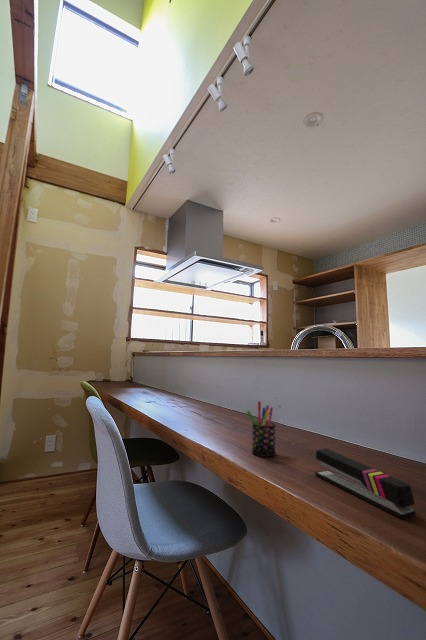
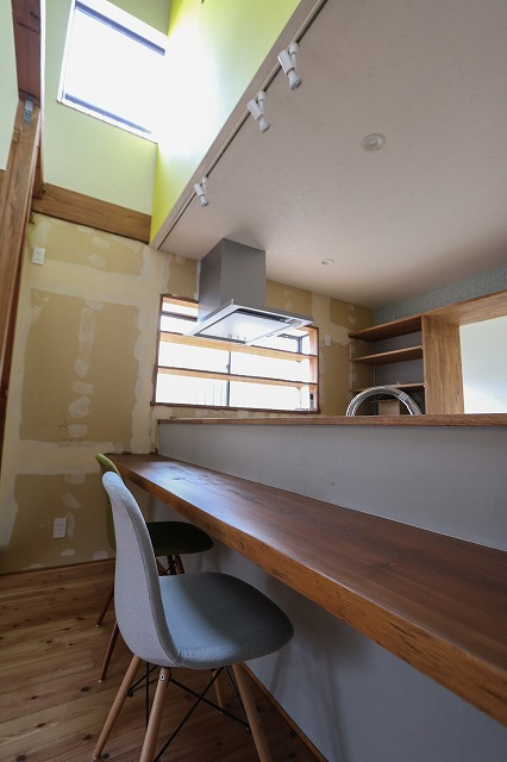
- stapler (357, 477)
- pen holder (260, 427)
